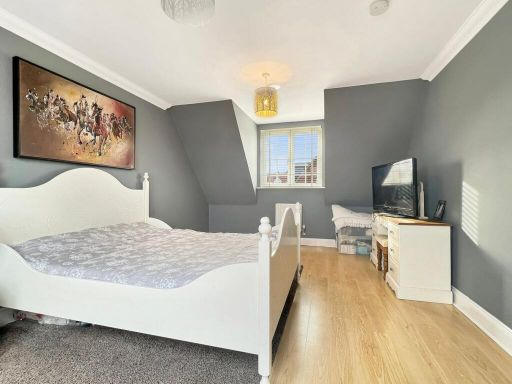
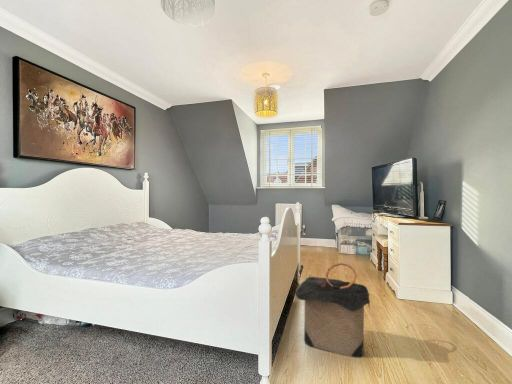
+ laundry hamper (331, 305)
